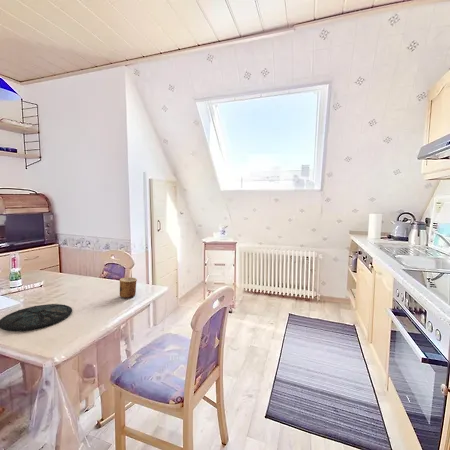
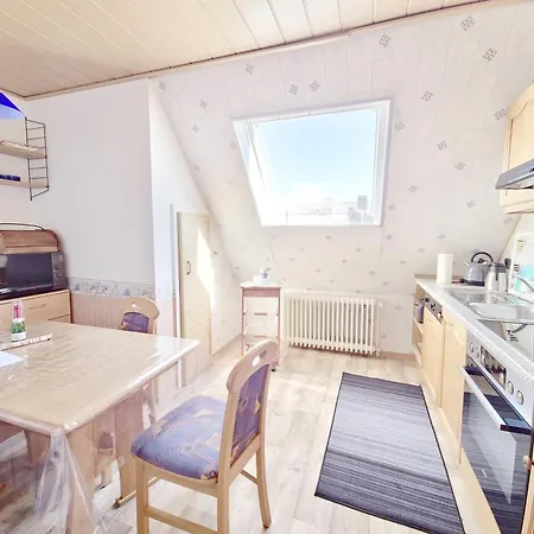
- cup (128, 287)
- plate (37, 312)
